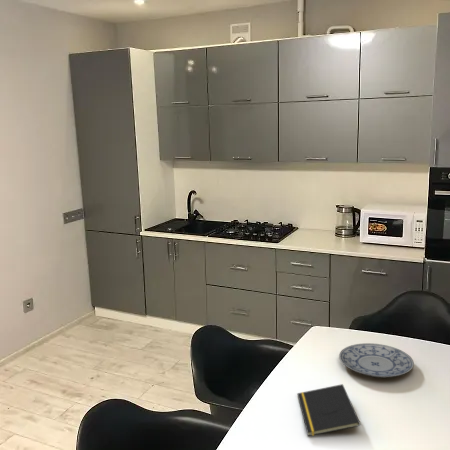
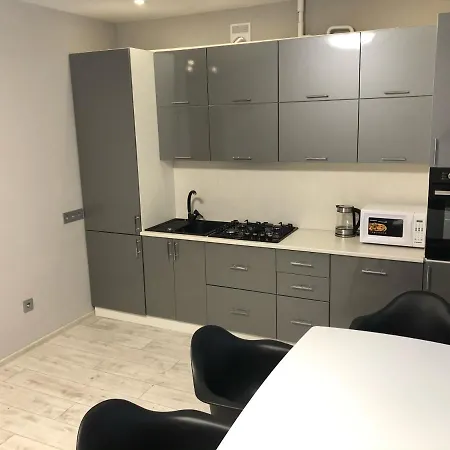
- plate (375, 362)
- notepad (326, 408)
